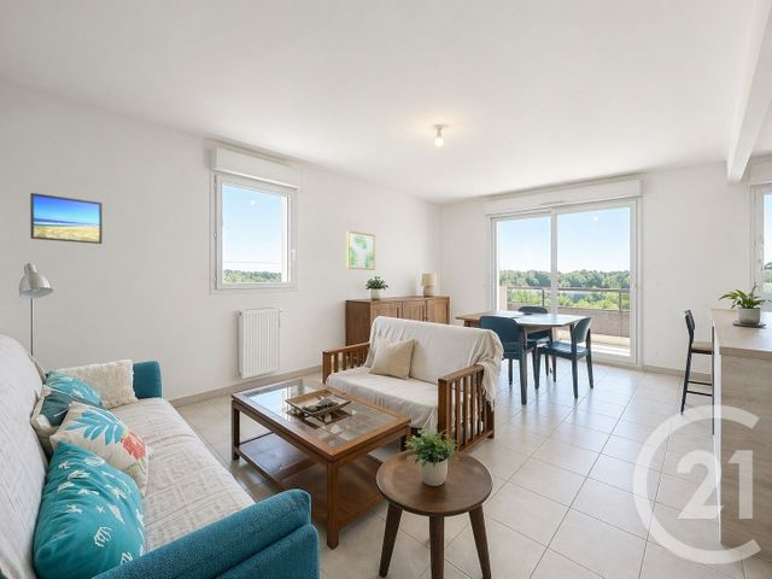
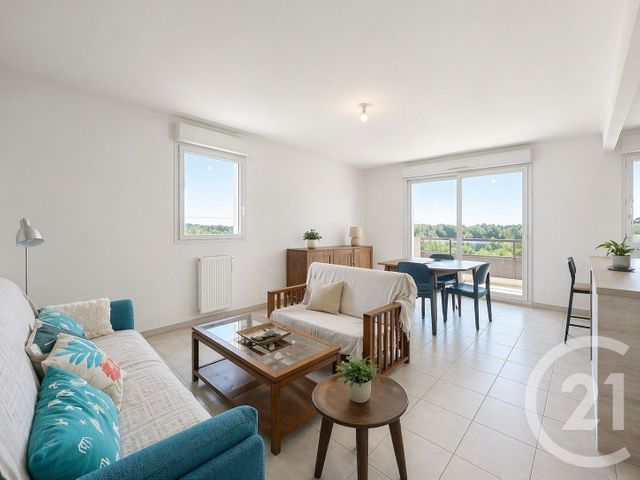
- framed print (68, 220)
- wall art (361, 251)
